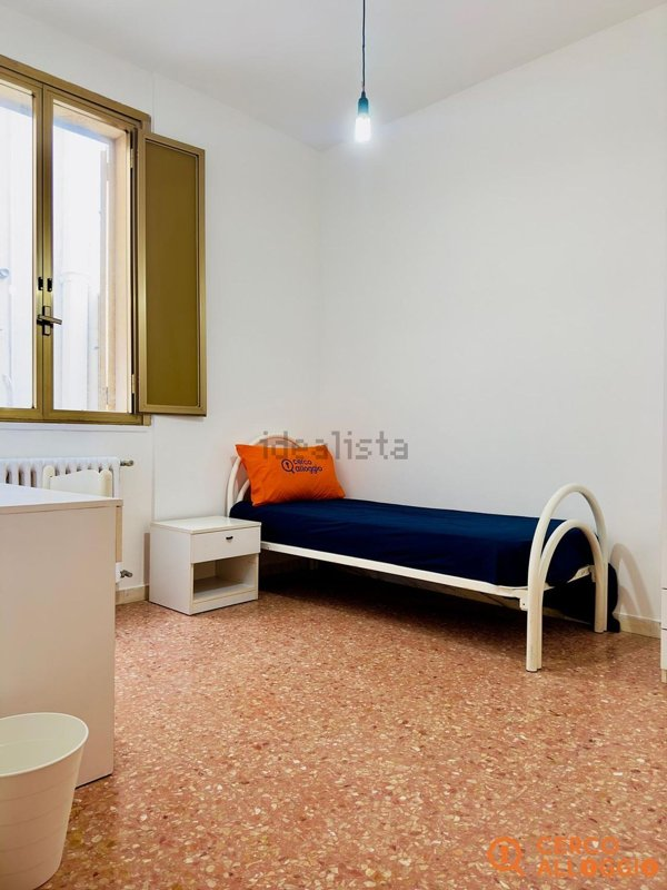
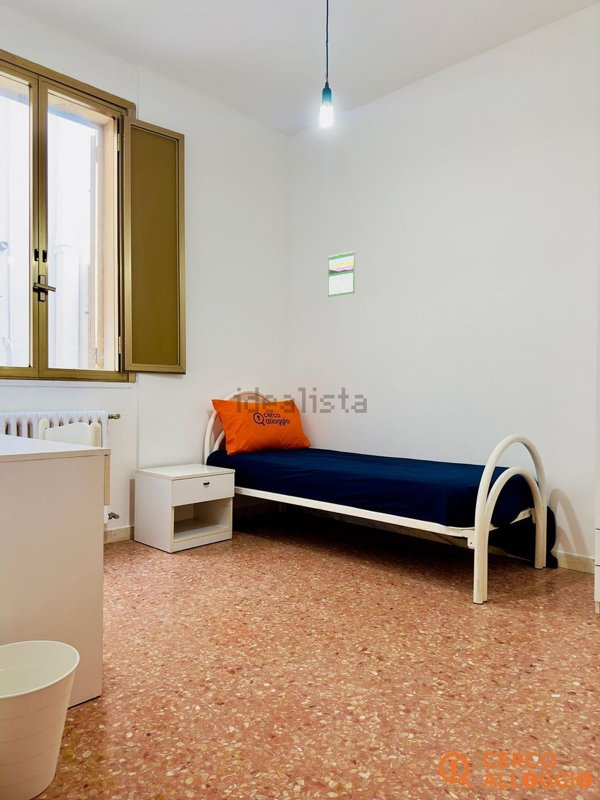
+ calendar (341, 273)
